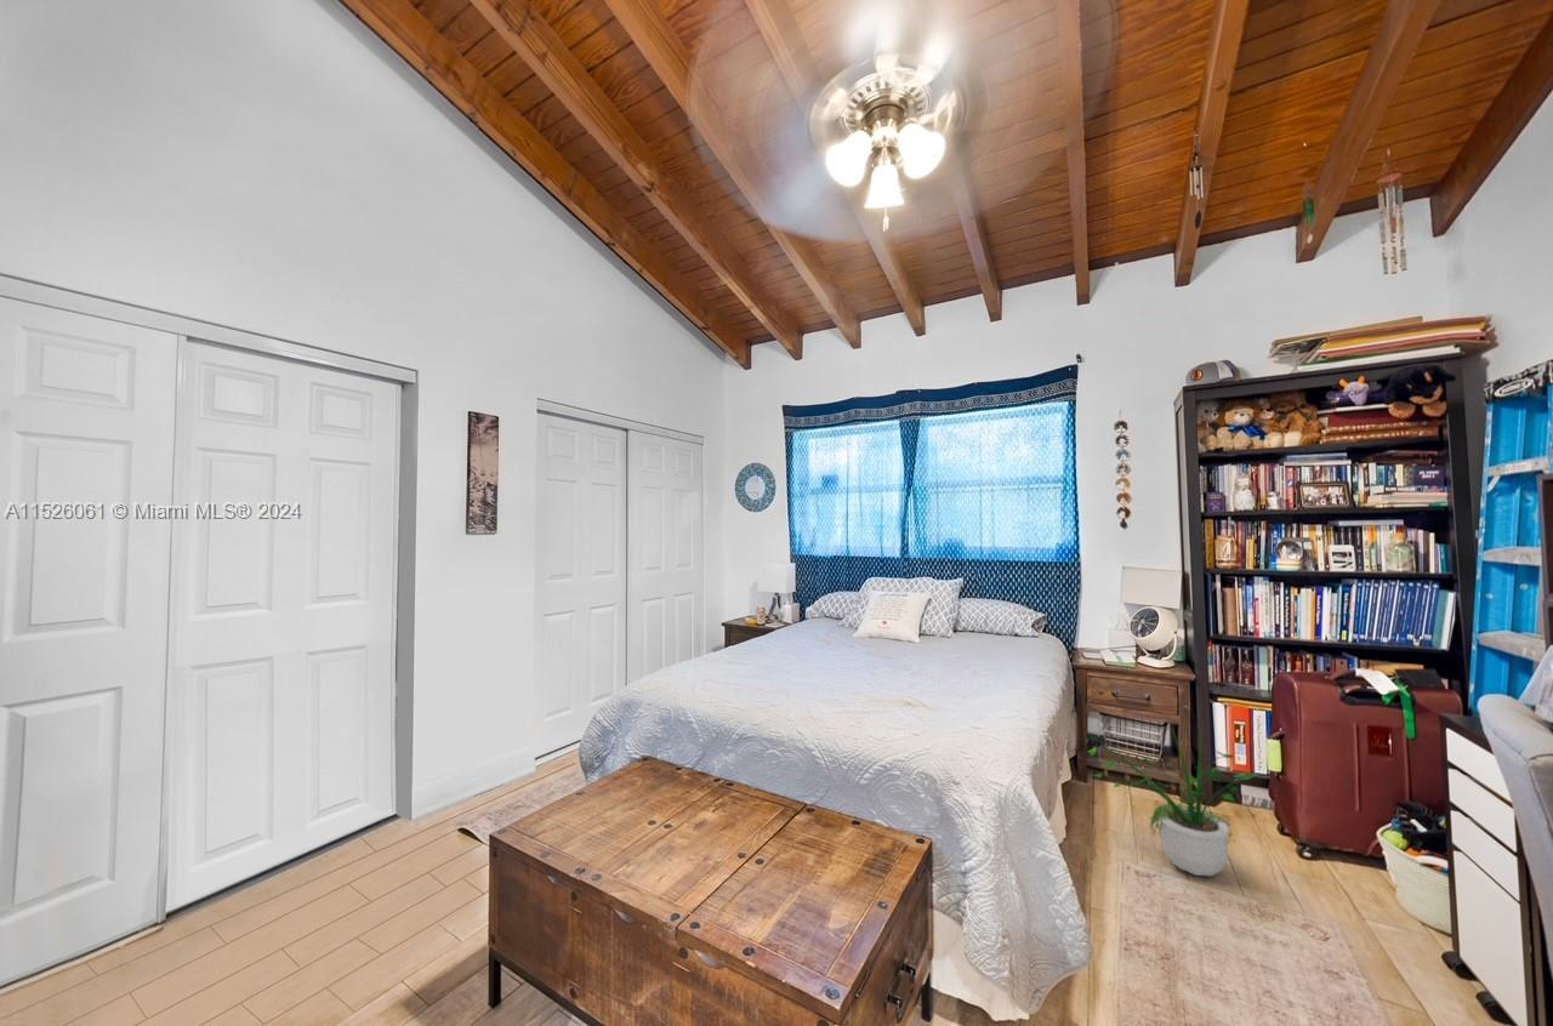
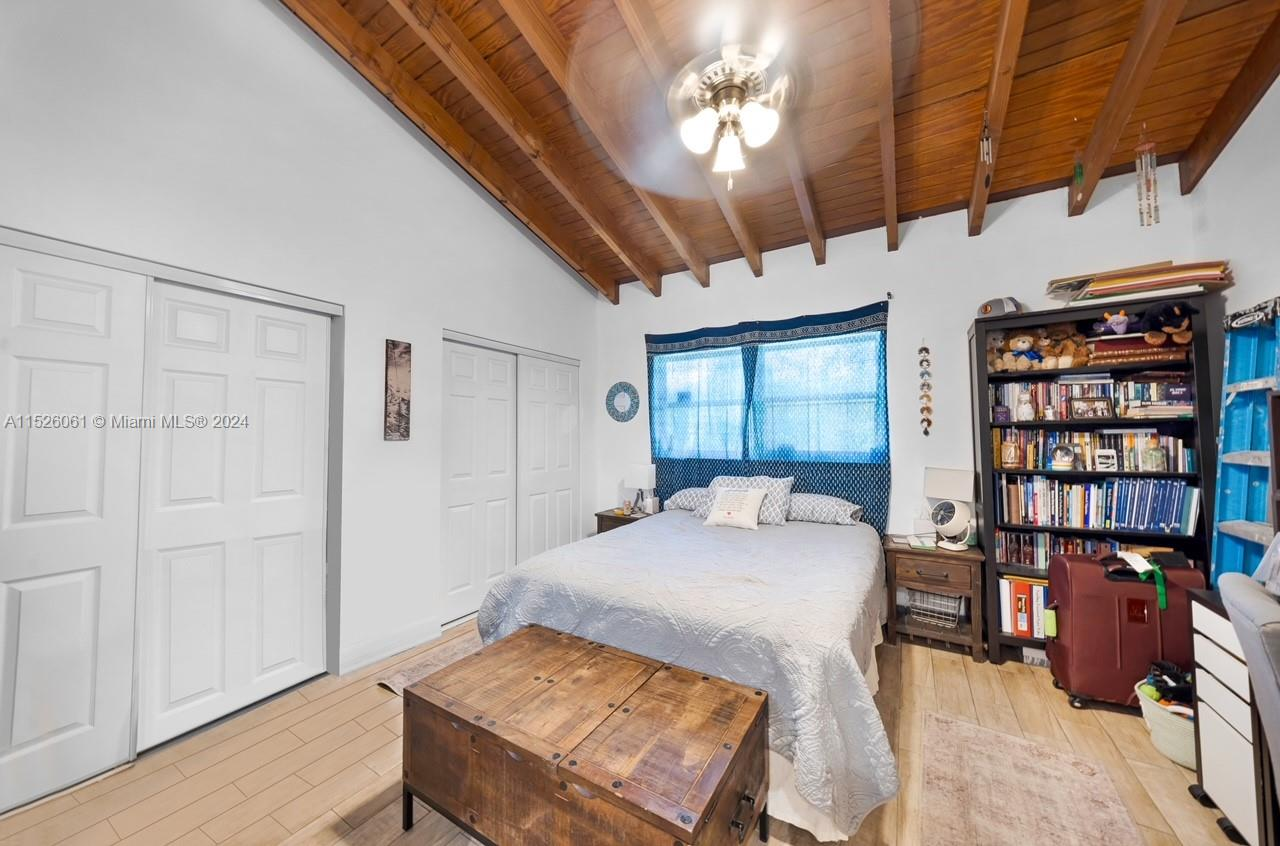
- potted plant (1164, 785)
